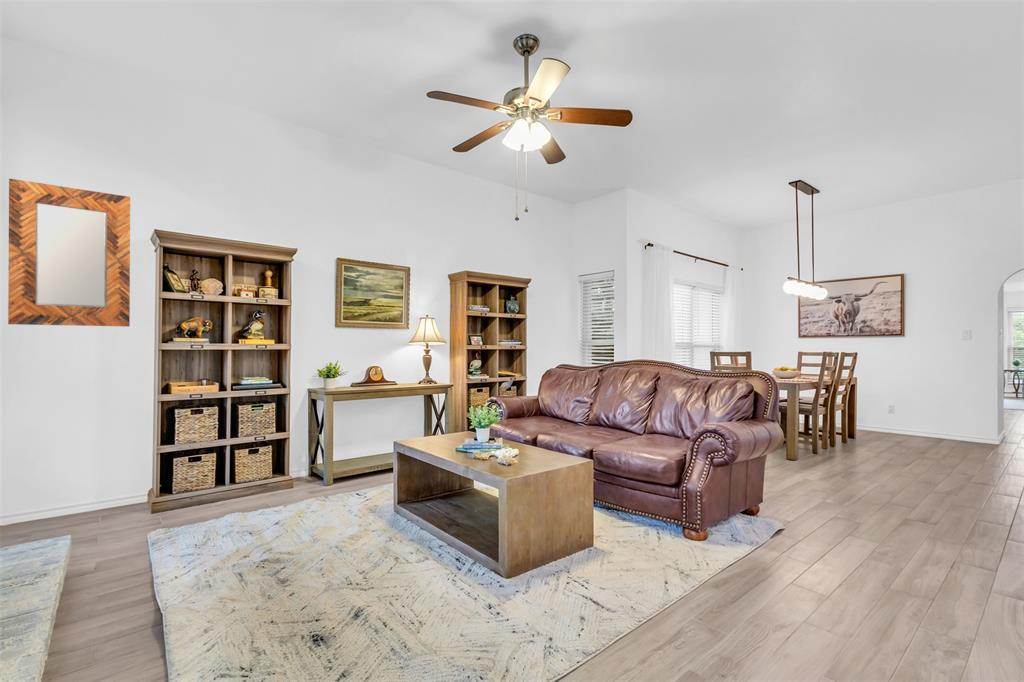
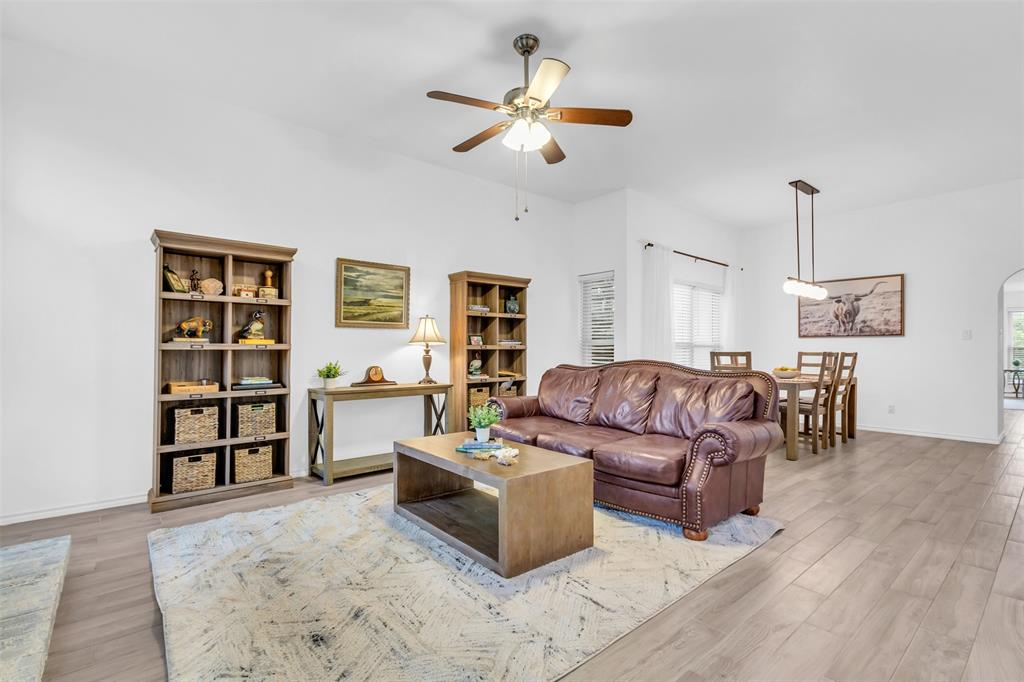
- home mirror (72, 257)
